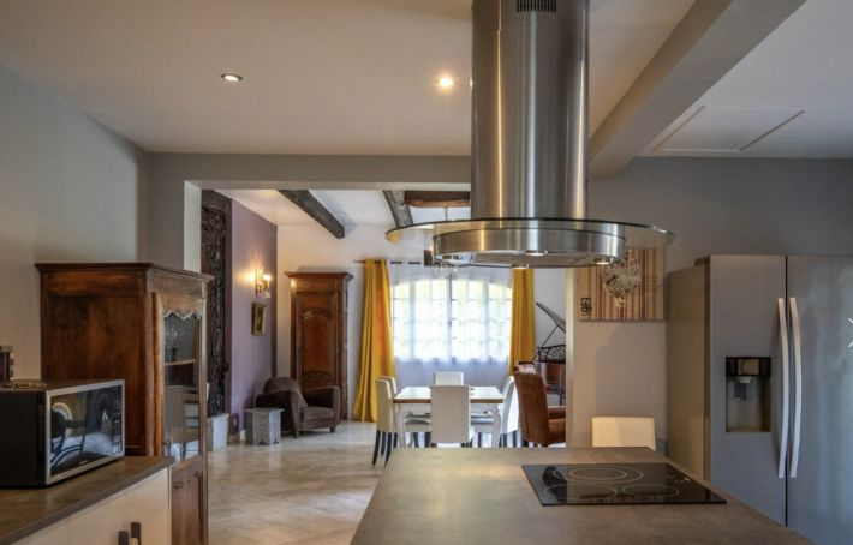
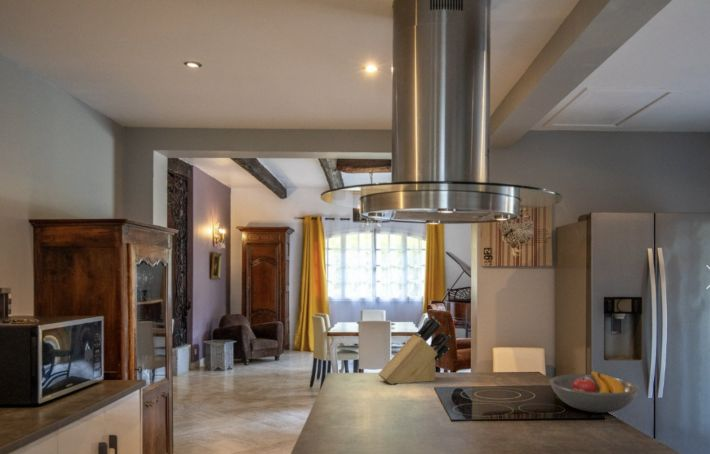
+ knife block (415, 349)
+ fruit bowl (593, 392)
